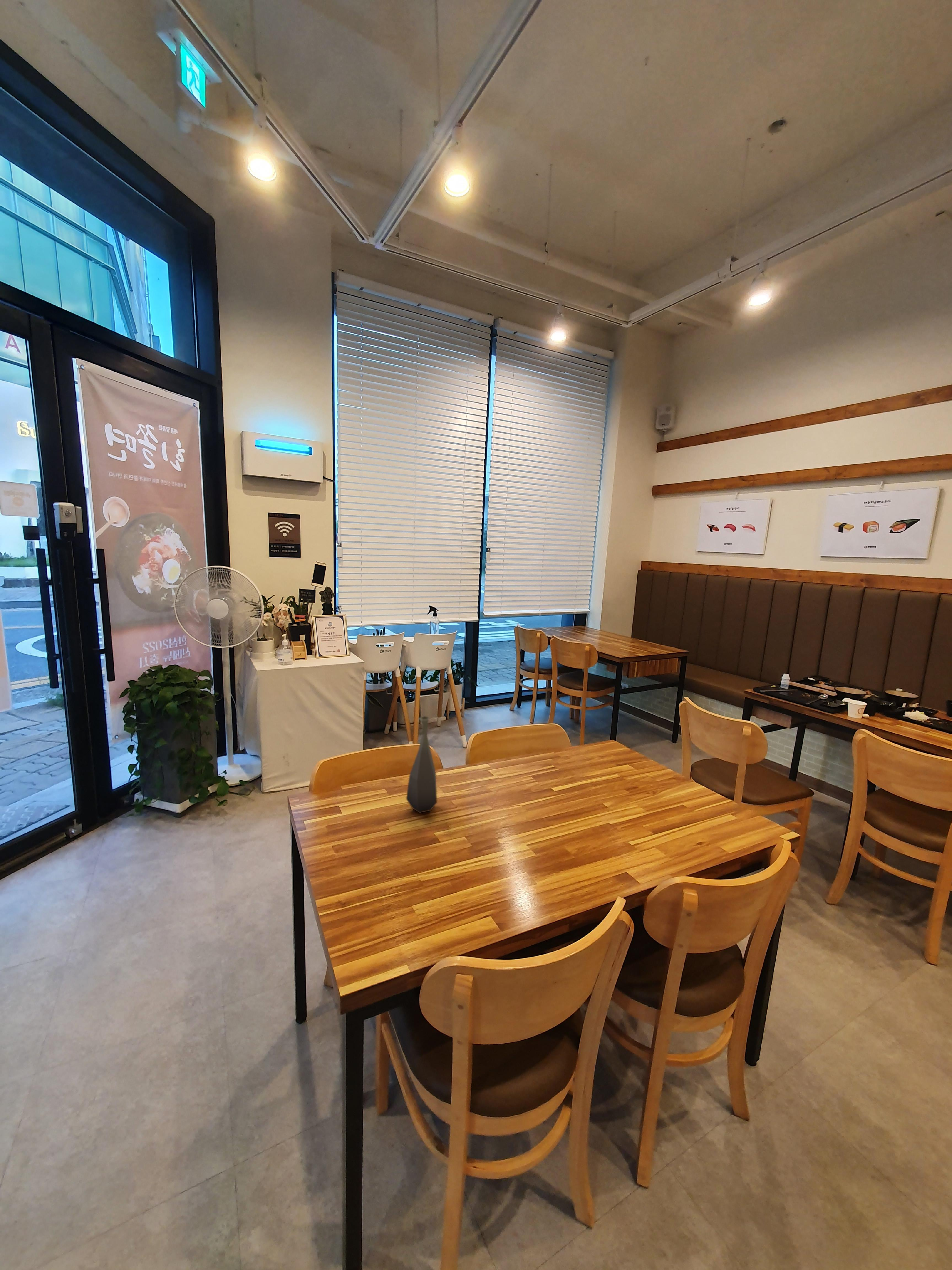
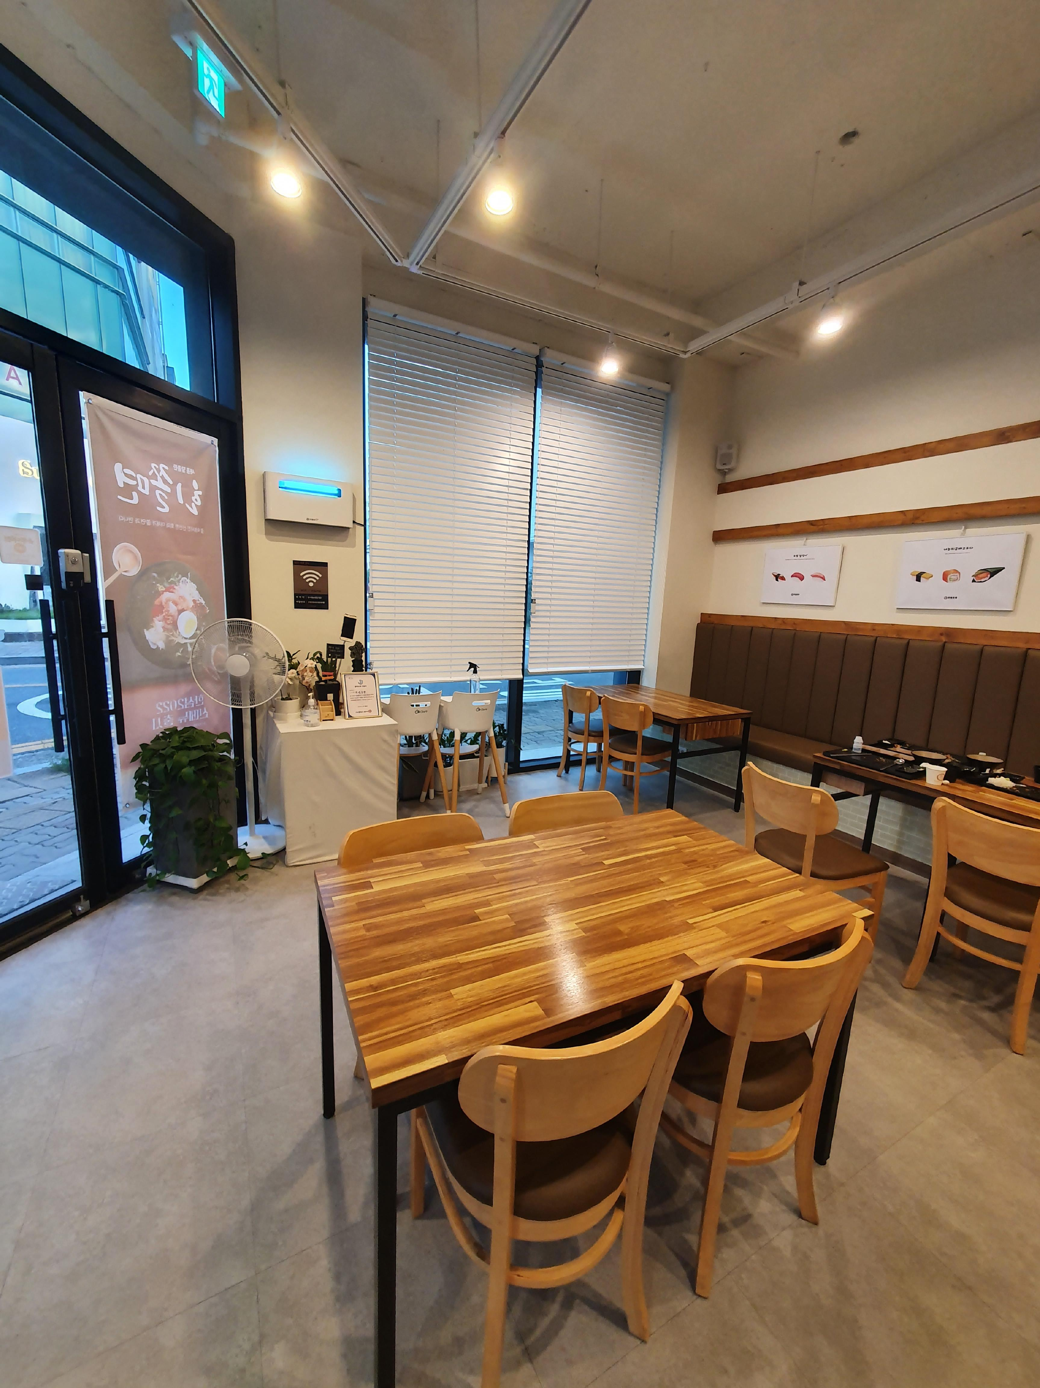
- bottle (425, 763)
